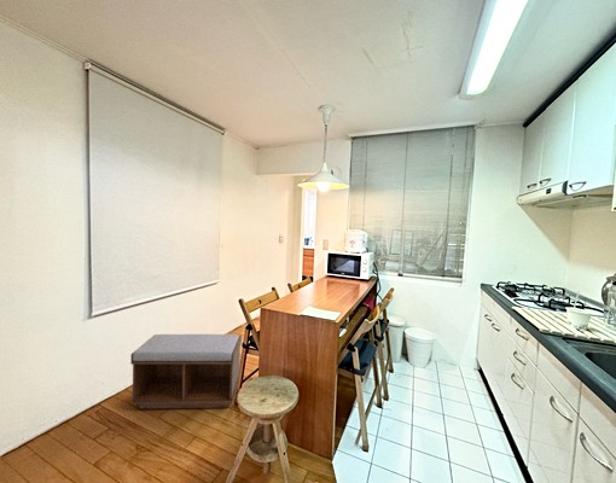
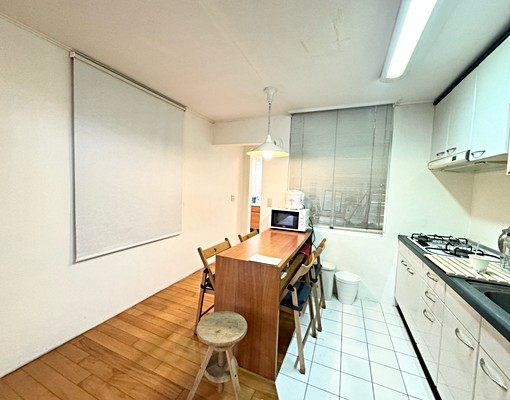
- bench (191, 368)
